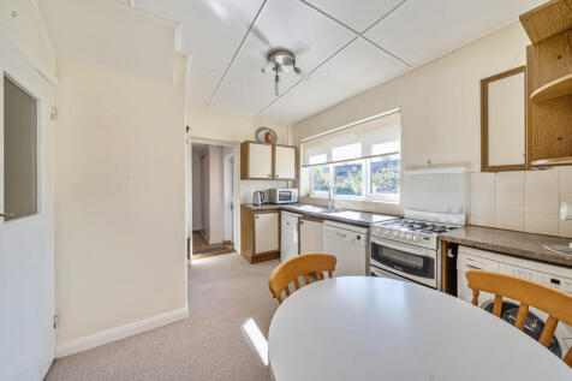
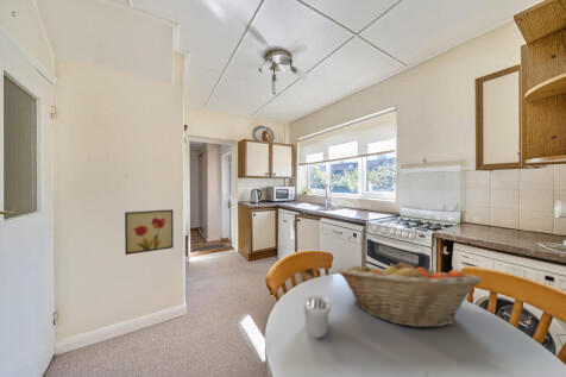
+ fruit basket (401, 283)
+ wall art (150, 231)
+ pipe fitting (316, 314)
